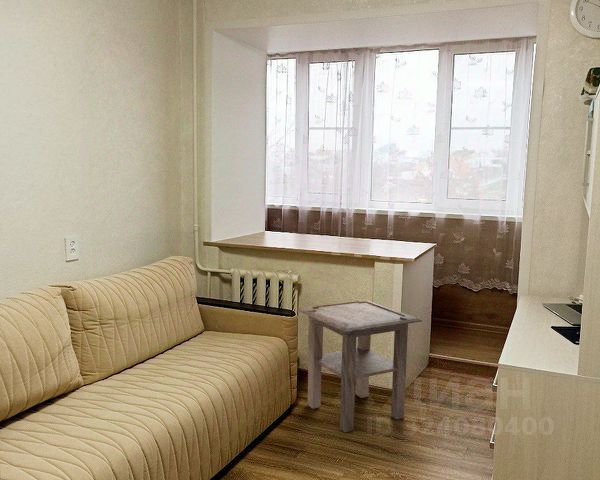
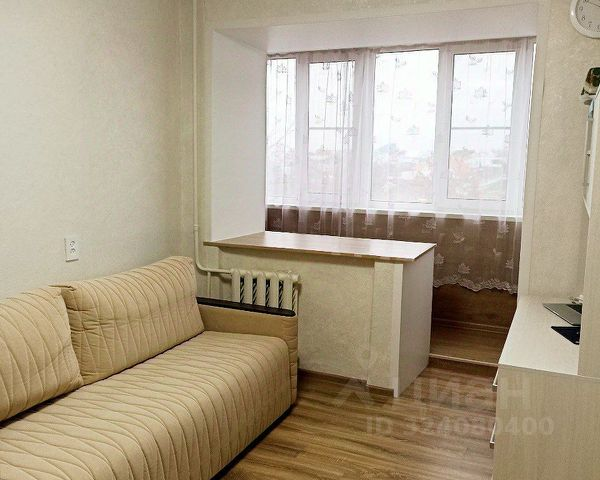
- side table (356, 362)
